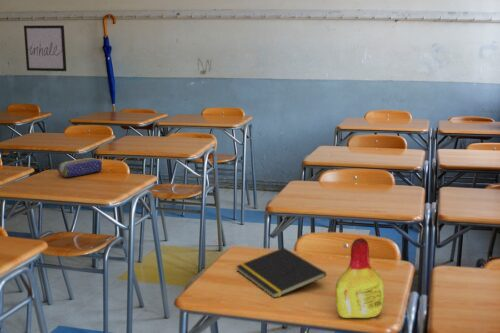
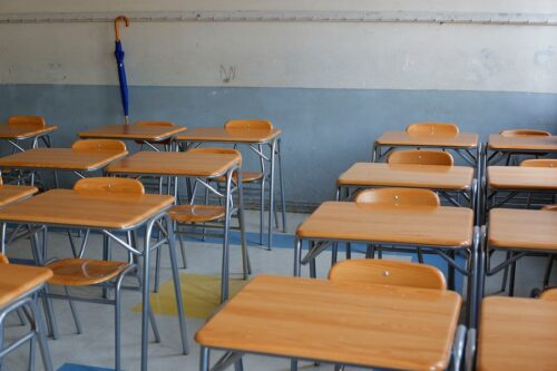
- pencil case (80, 167)
- wall art (45, 48)
- bottle (359, 277)
- notepad (279, 271)
